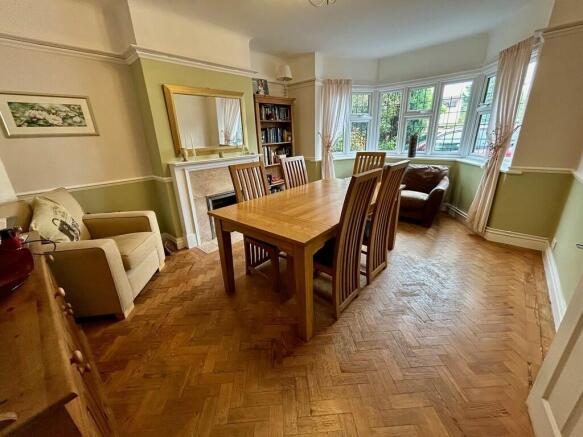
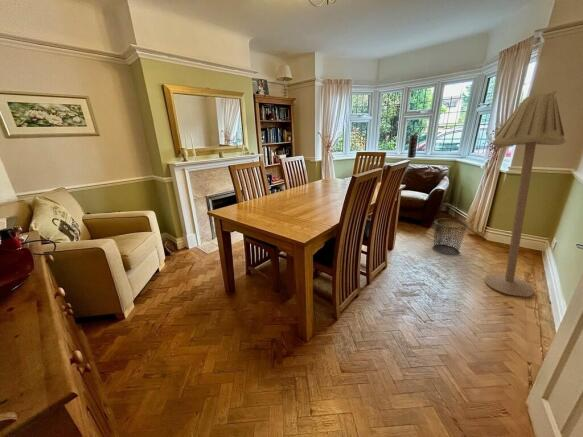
+ floor lamp (518, 198)
+ waste bin (448, 236)
